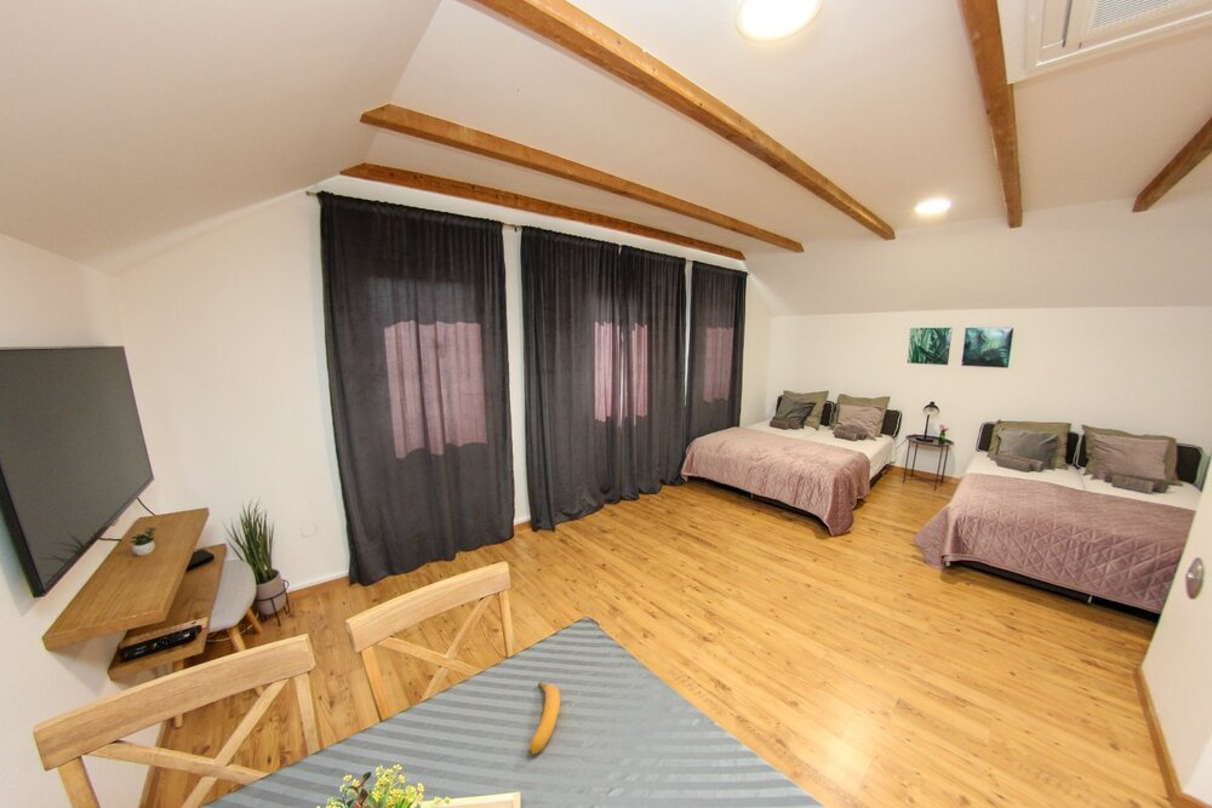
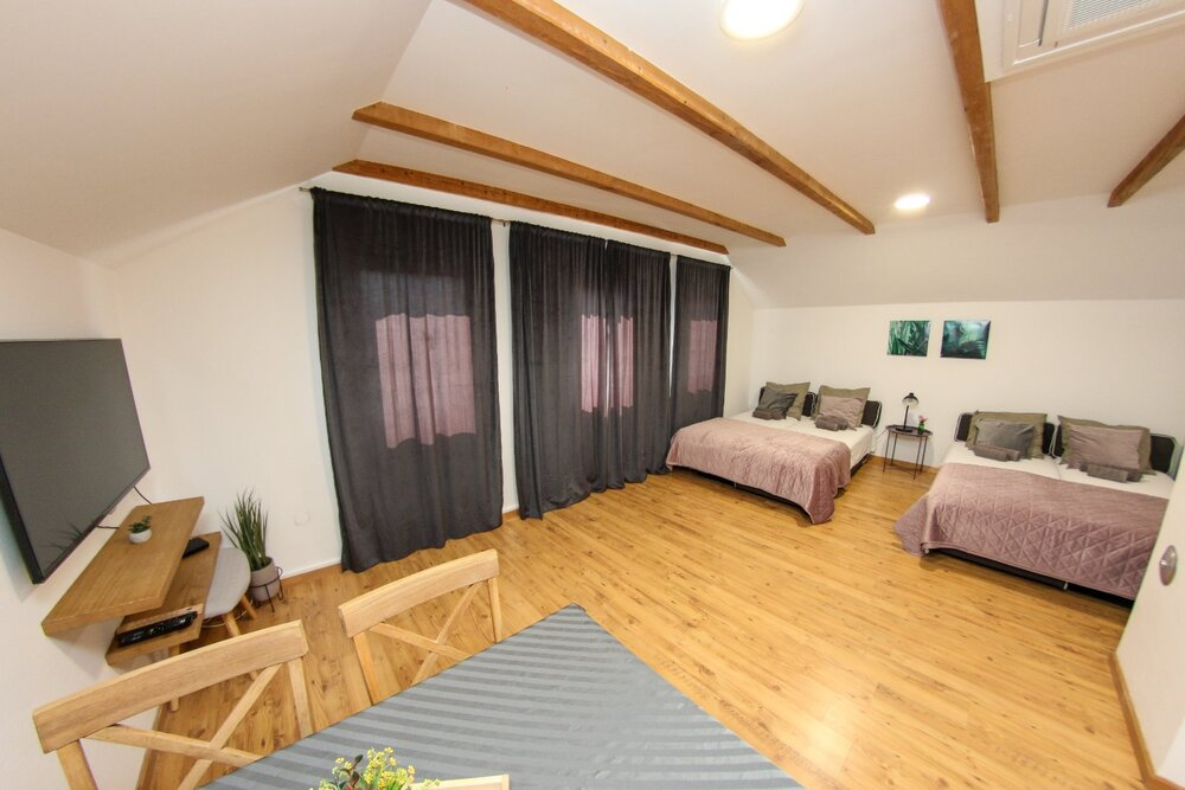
- banana (543, 712)
